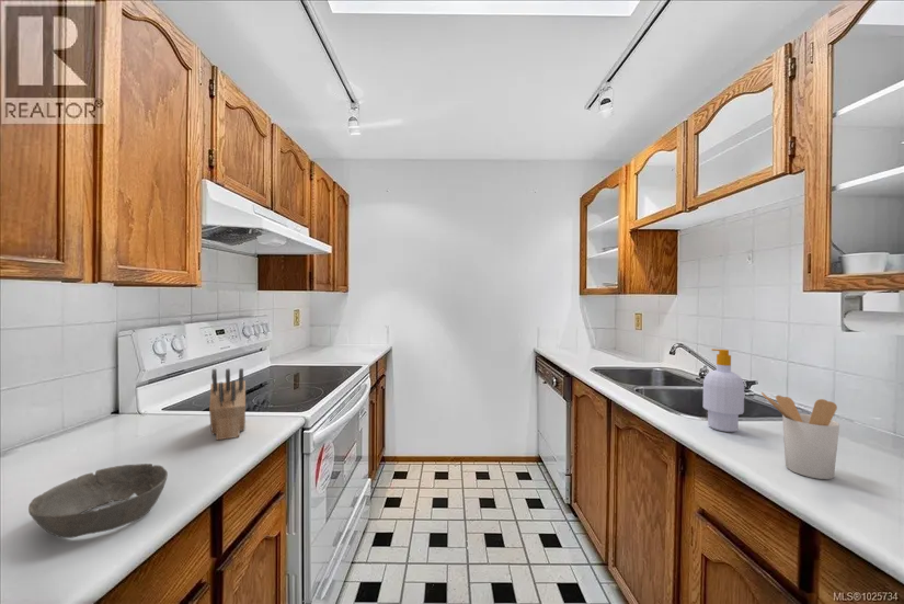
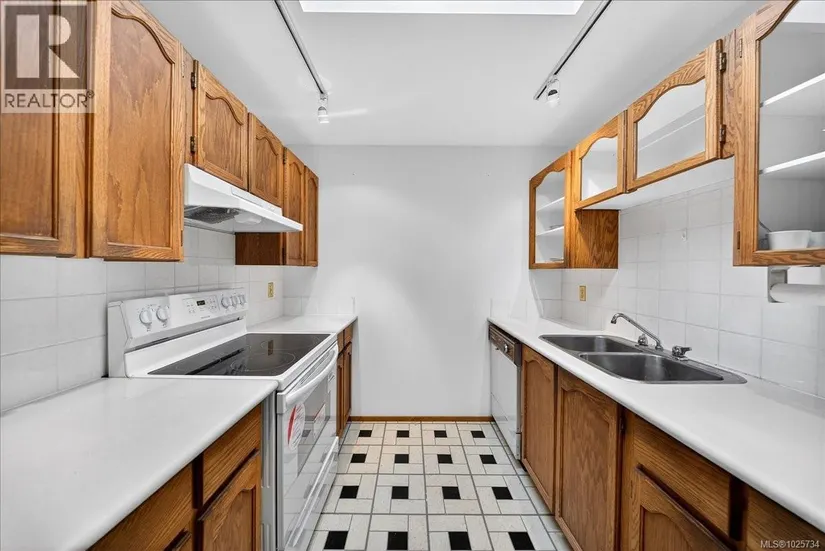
- soap bottle (723, 388)
- knife block (228, 397)
- utensil holder (797, 431)
- bowl (104, 500)
